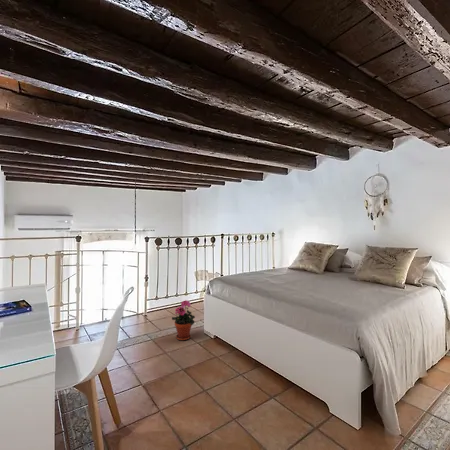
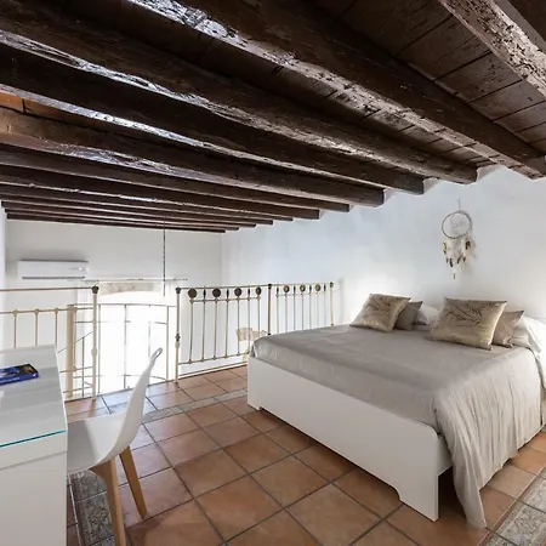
- potted plant (183, 318)
